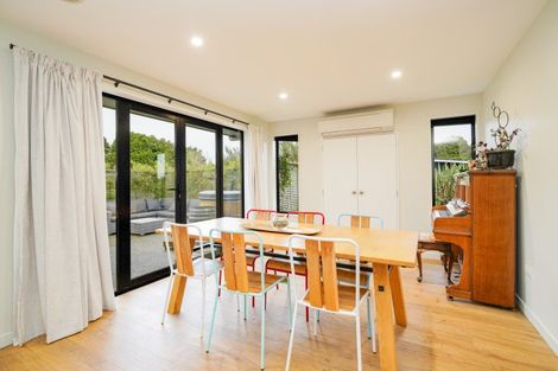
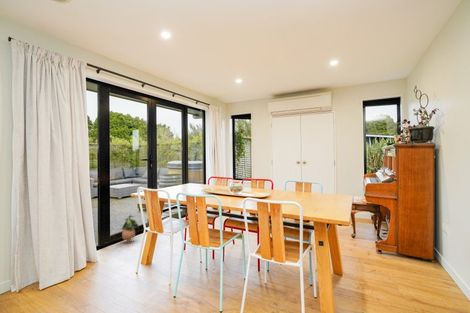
+ potted plant (130, 228)
